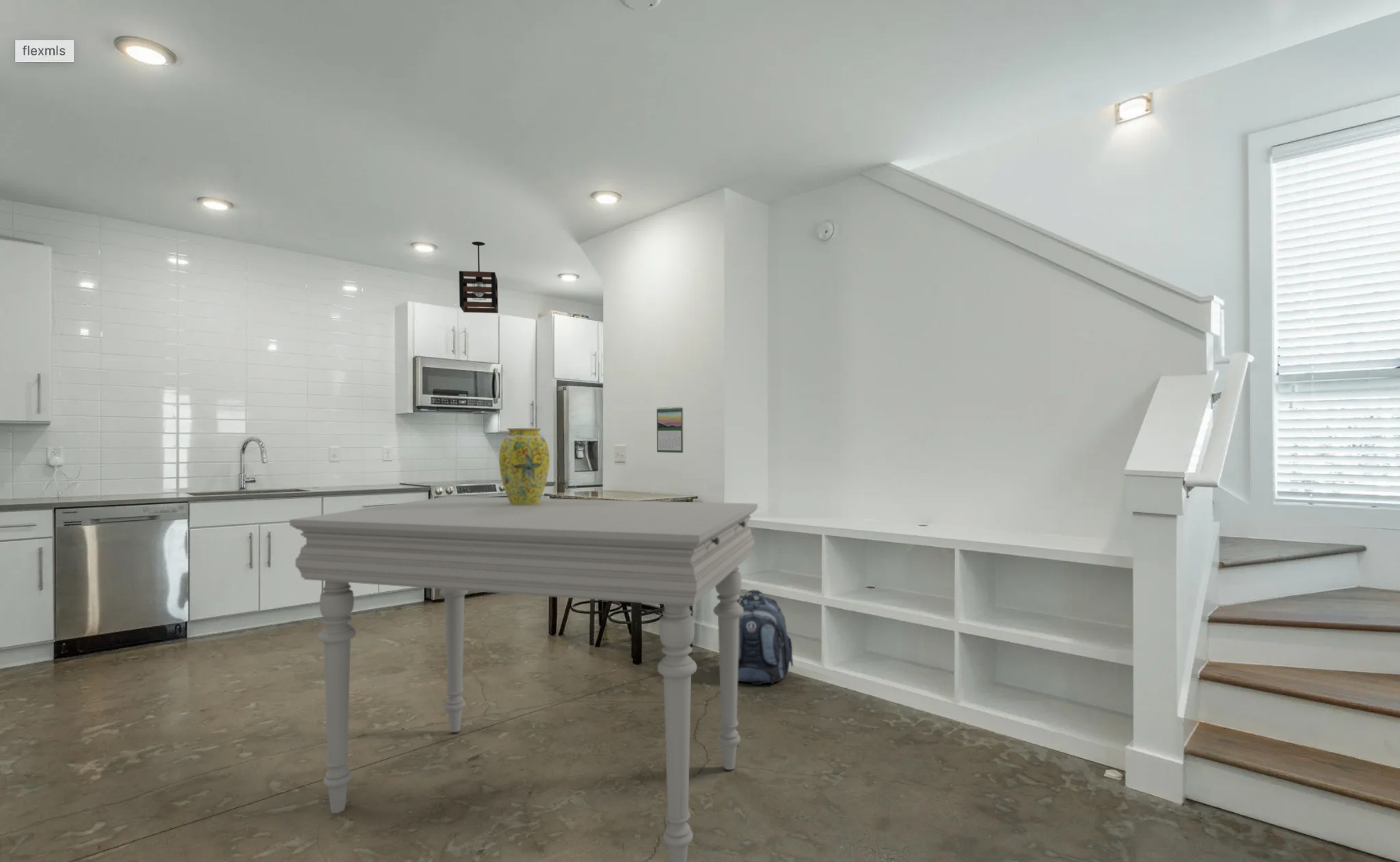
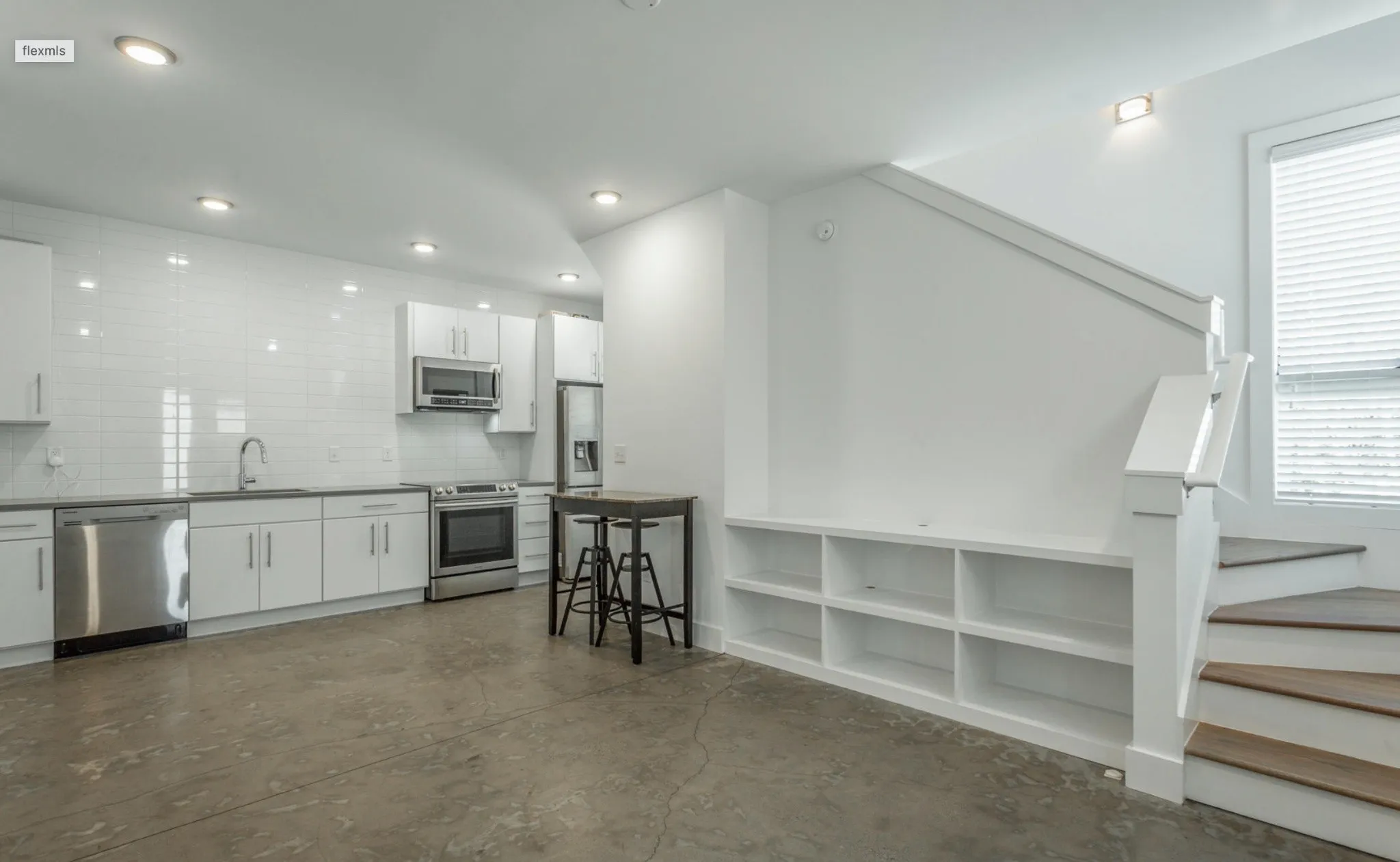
- vase (524, 465)
- calendar (669, 429)
- dining table (550, 596)
- backpack (757, 632)
- pendant light (479, 276)
